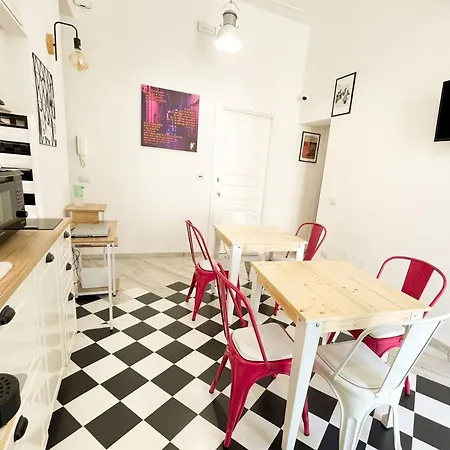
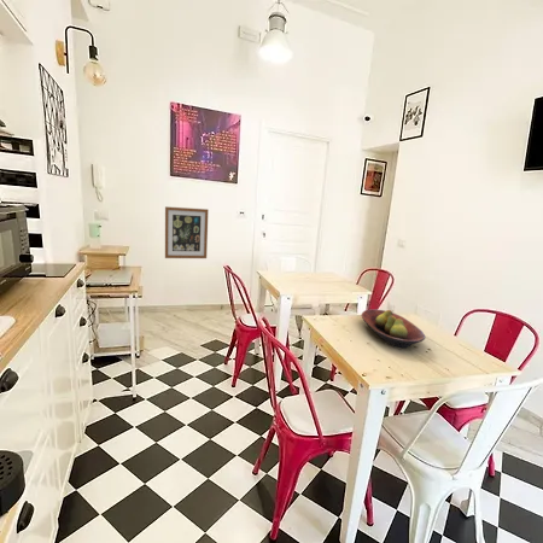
+ fruit bowl (391, 325)
+ wall art (186, 233)
